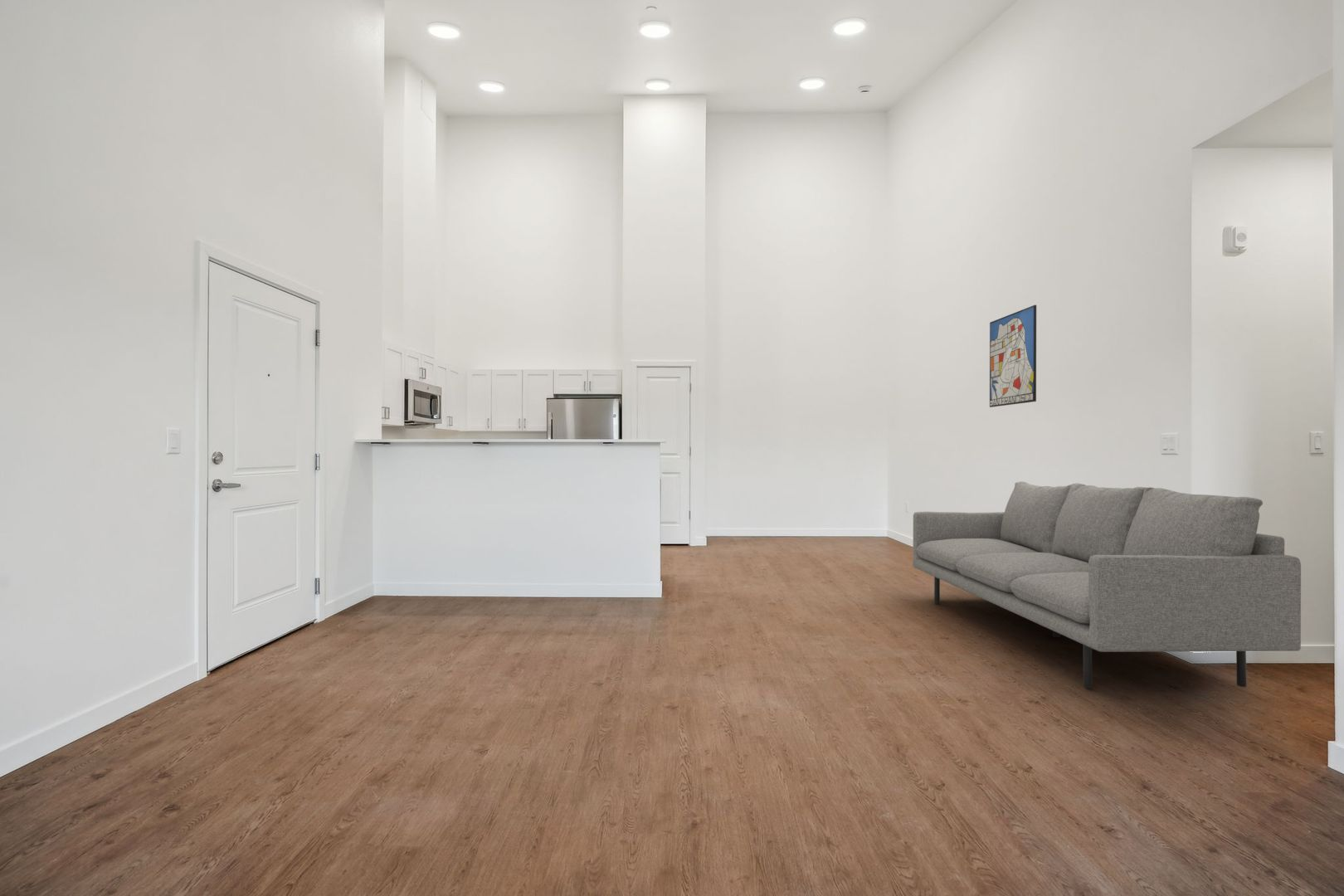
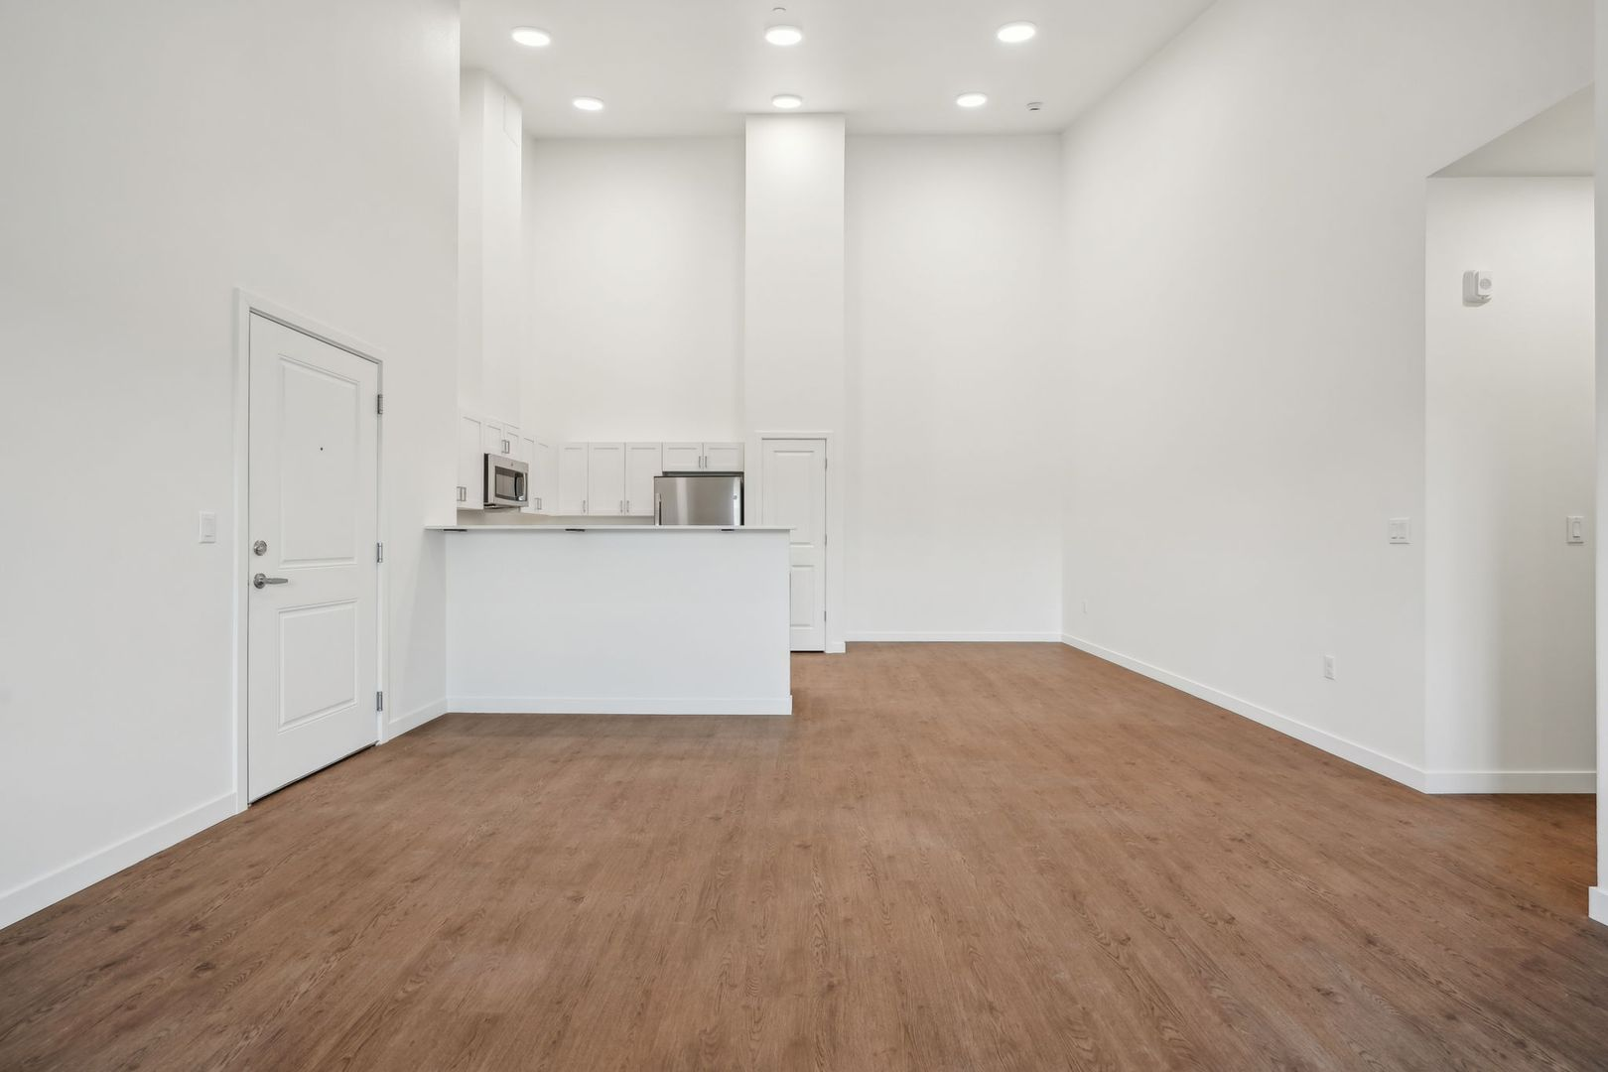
- sofa (1054, 560)
- wall art (1011, 359)
